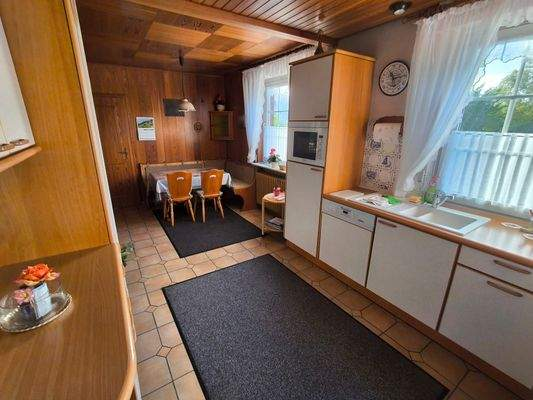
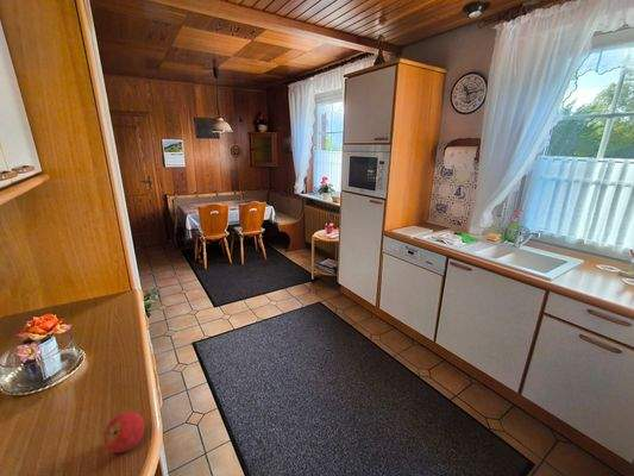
+ fruit (125, 432)
